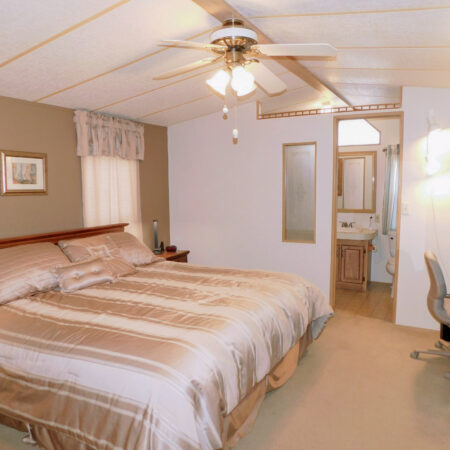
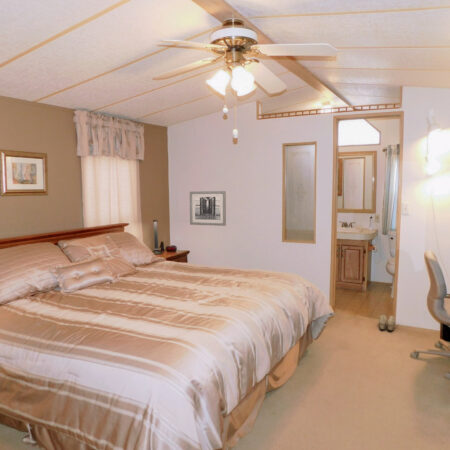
+ slippers (386, 322)
+ wall art (207, 208)
